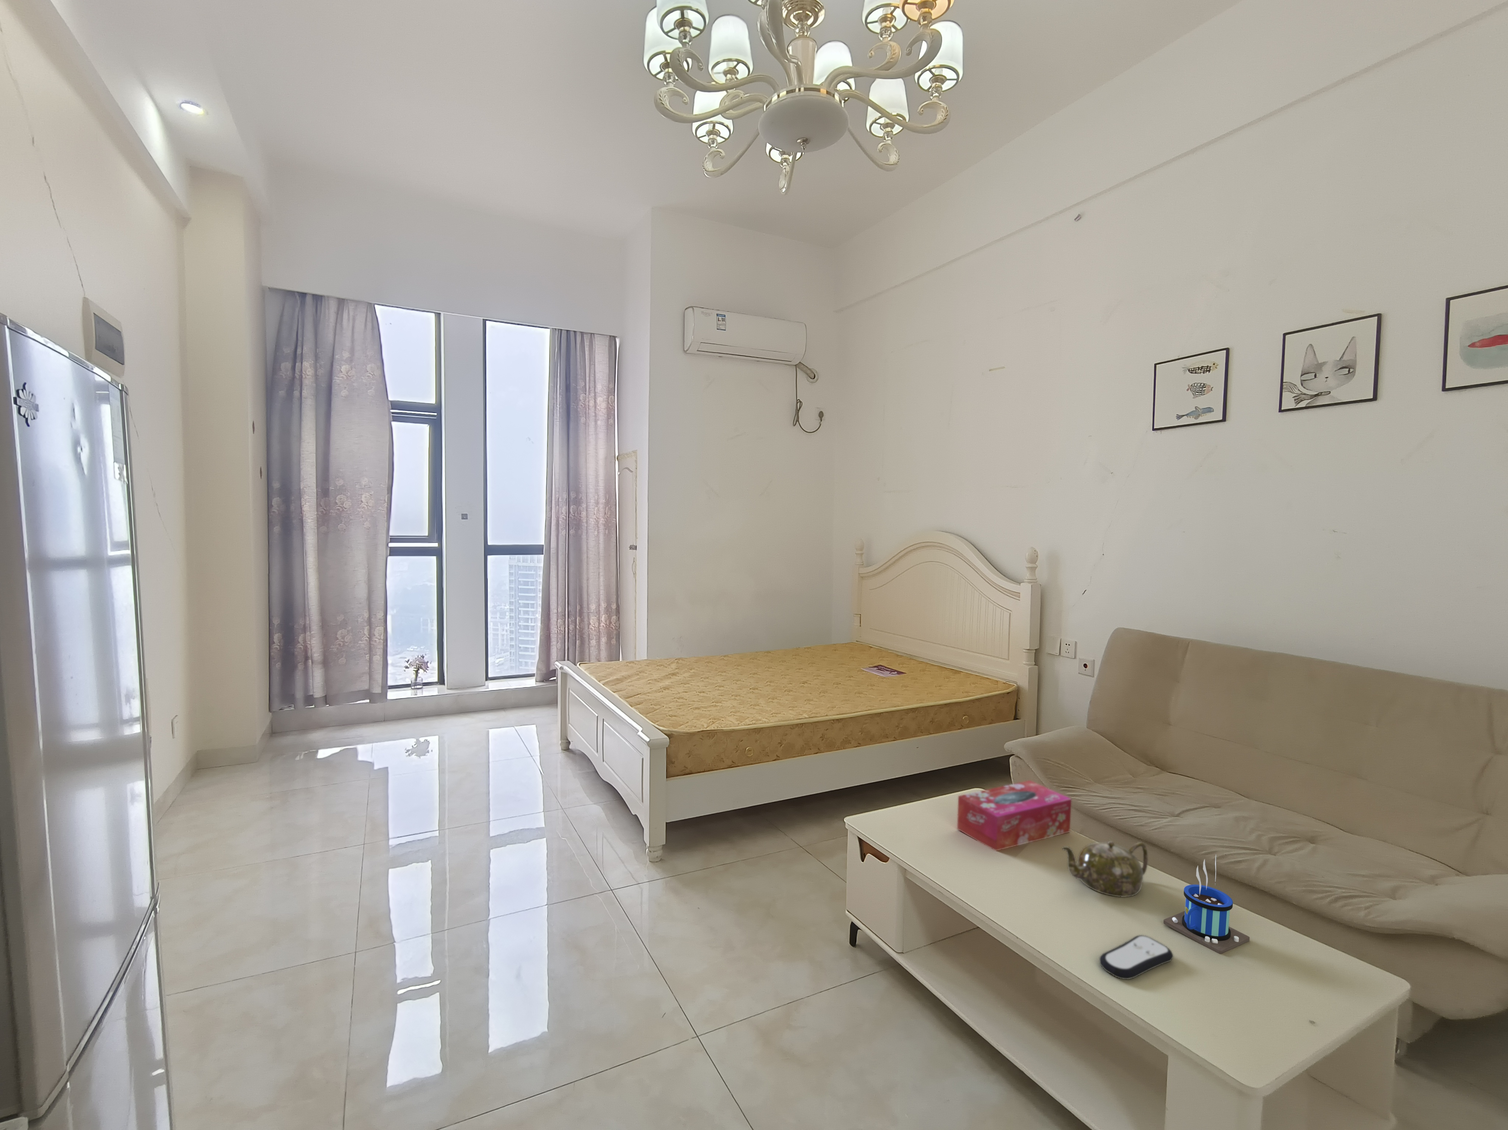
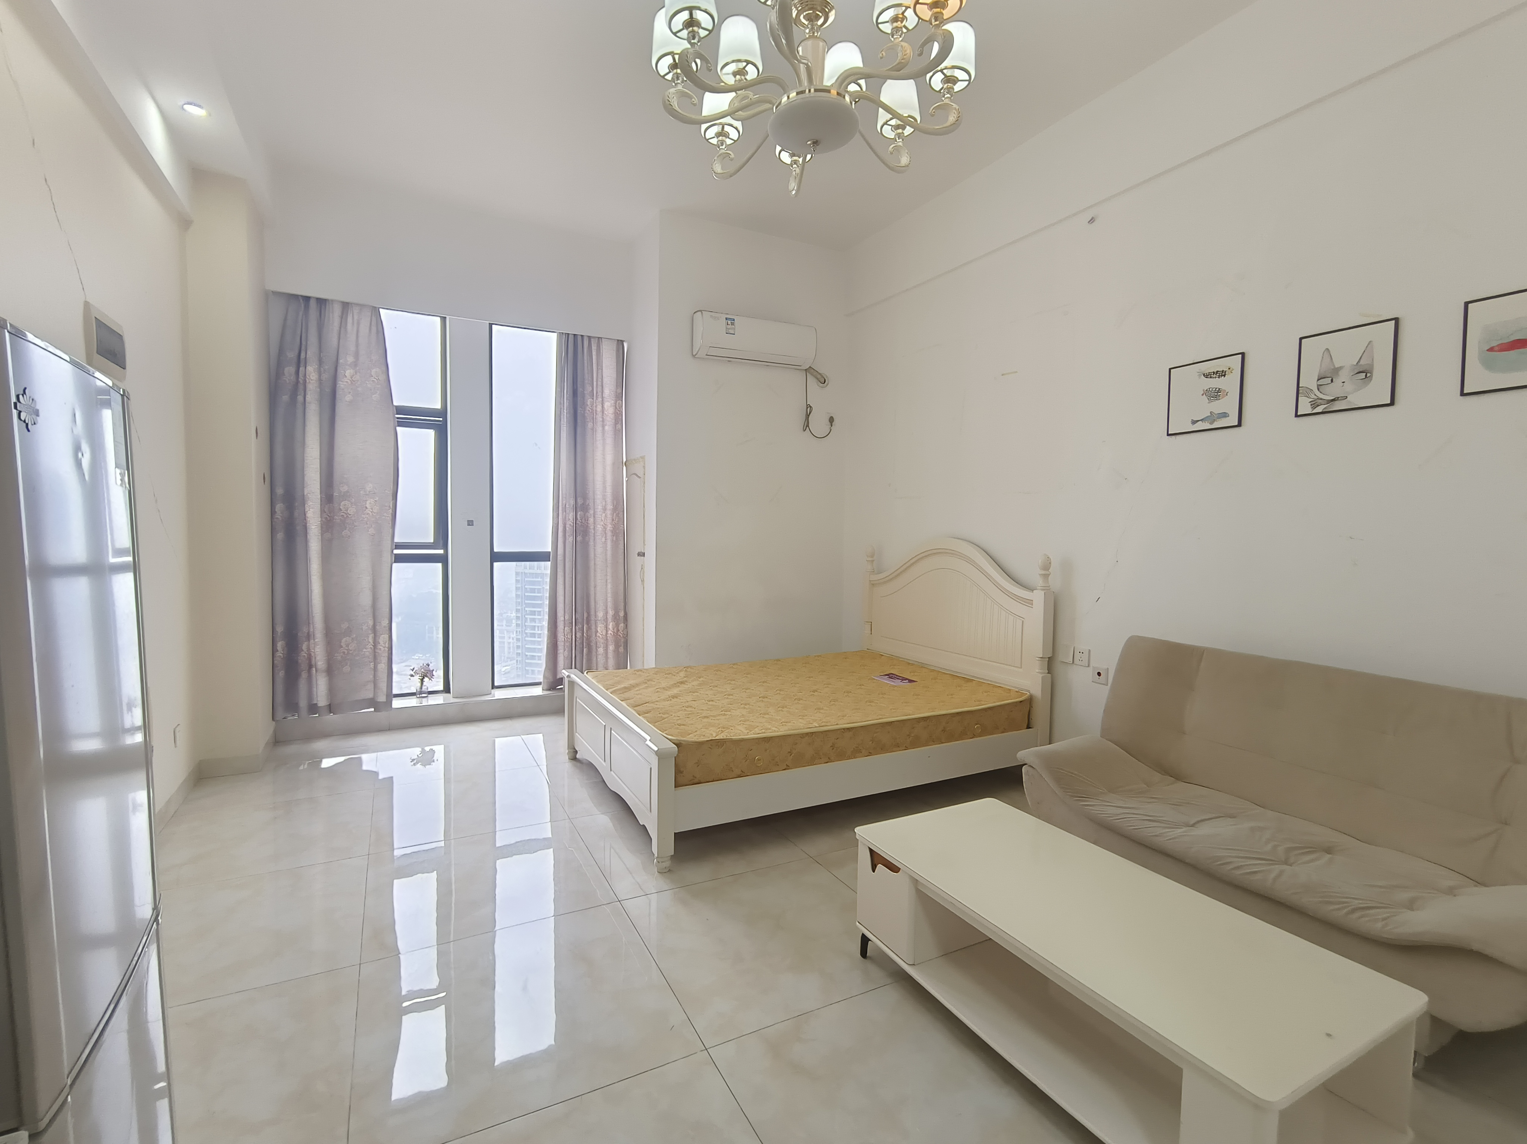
- teapot (1105, 863)
- tissue box (1014, 813)
- remote control (1135, 957)
- mug (1206, 893)
